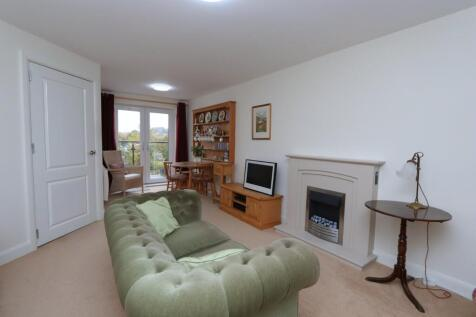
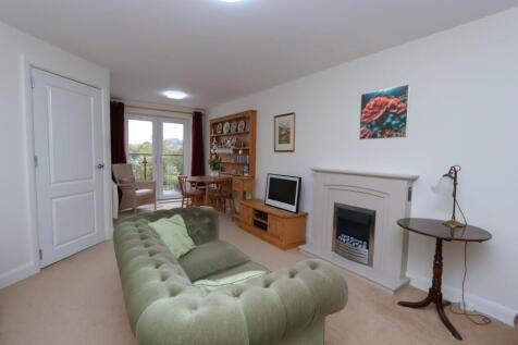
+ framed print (382, 114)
